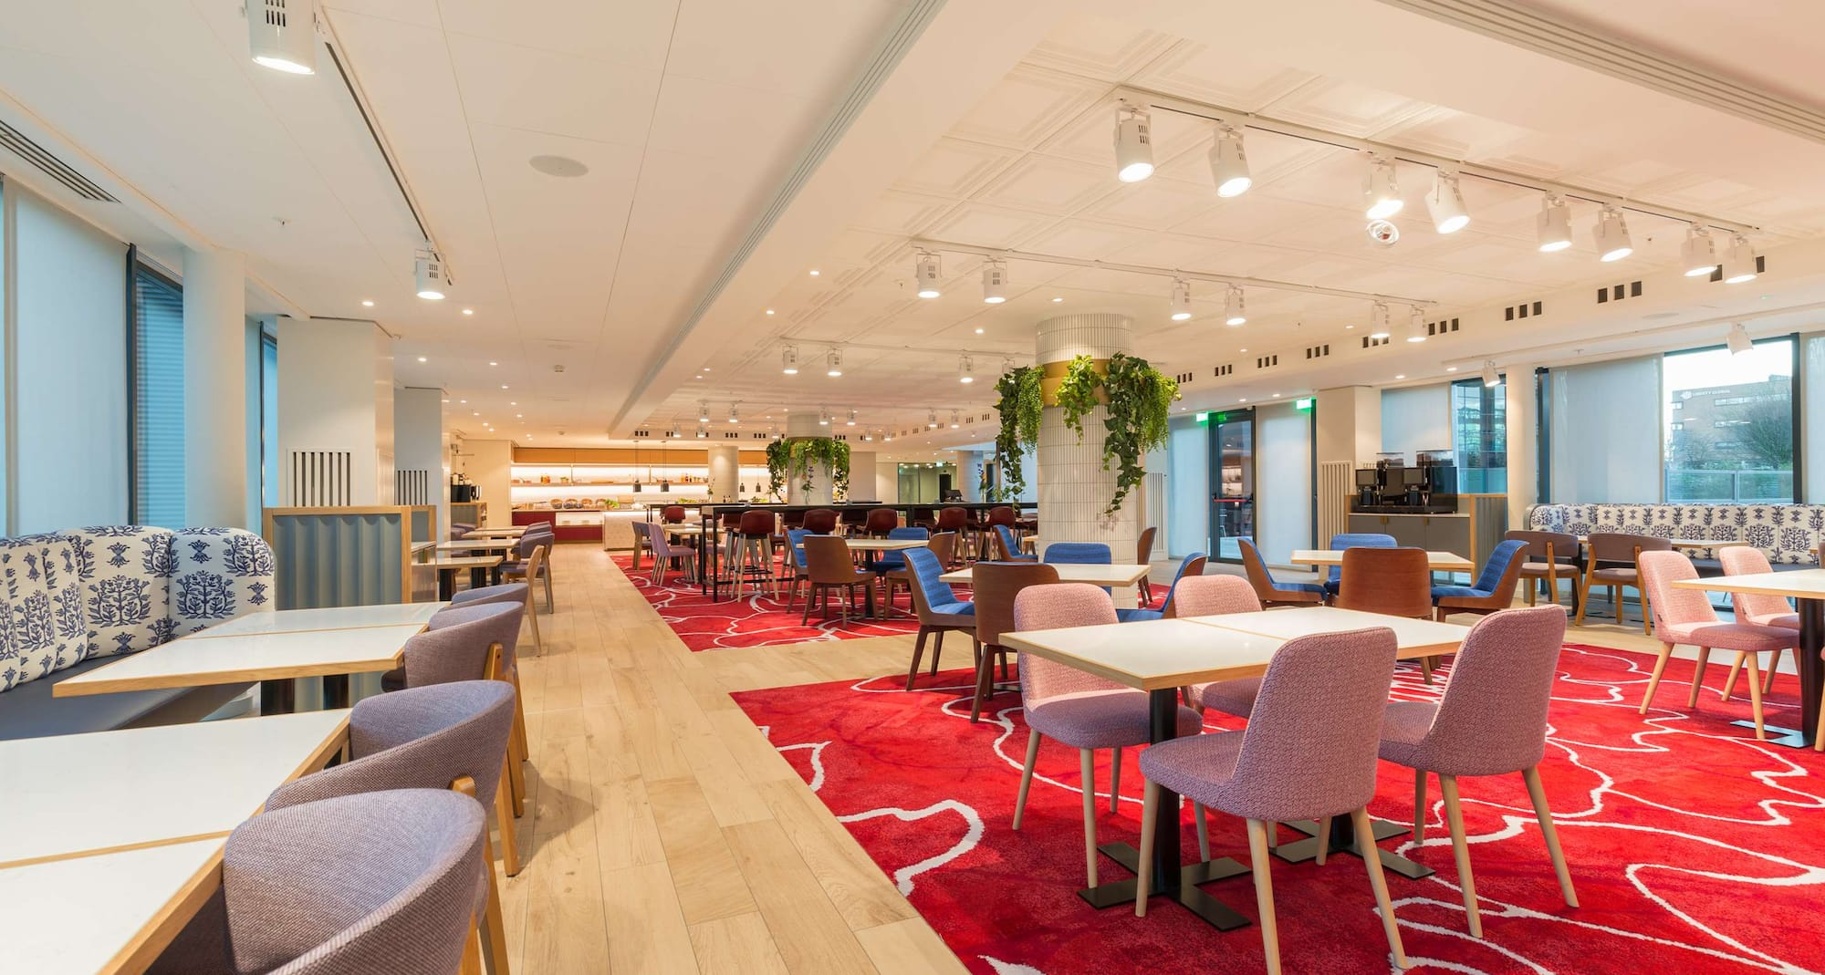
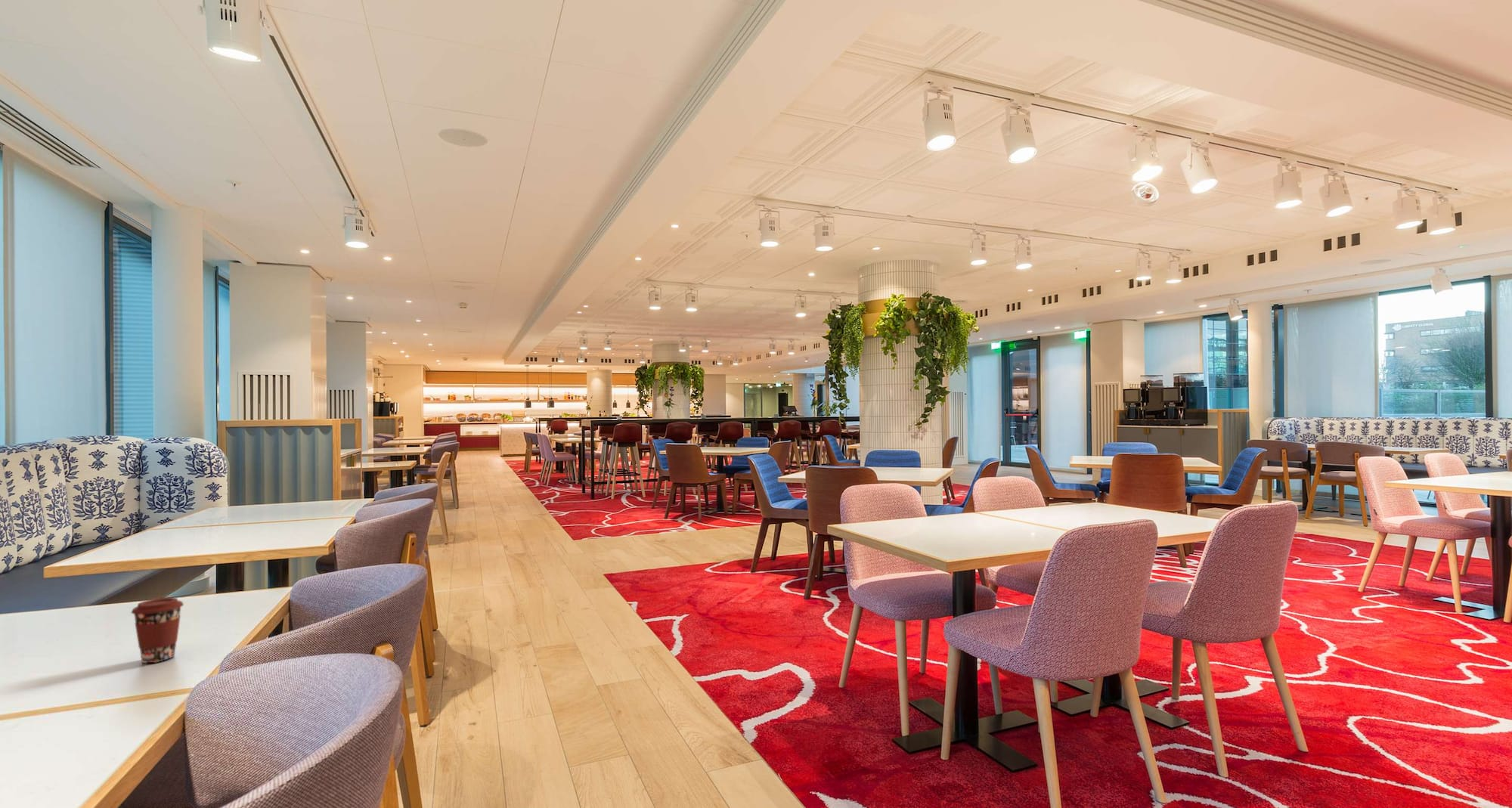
+ coffee cup (158, 630)
